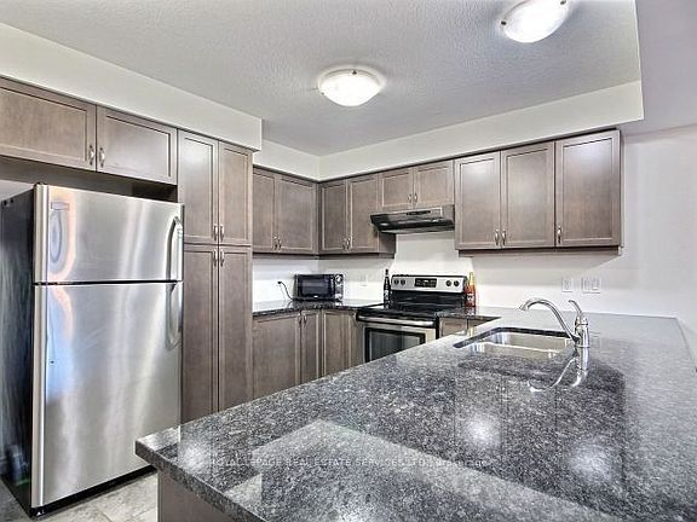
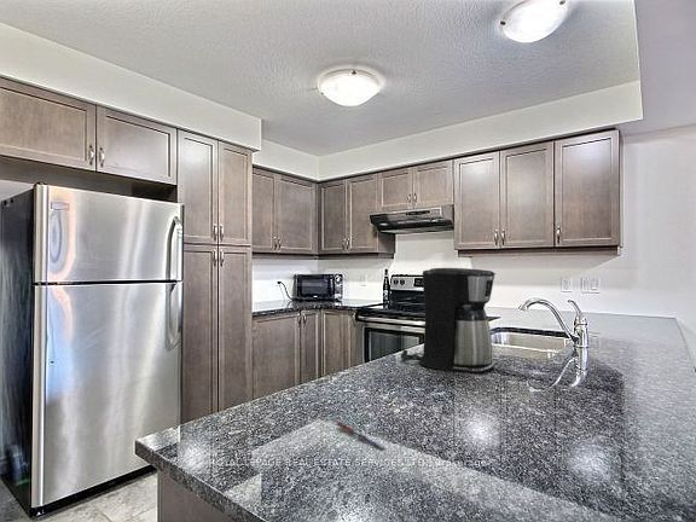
+ pen (359, 434)
+ coffee maker (451, 314)
